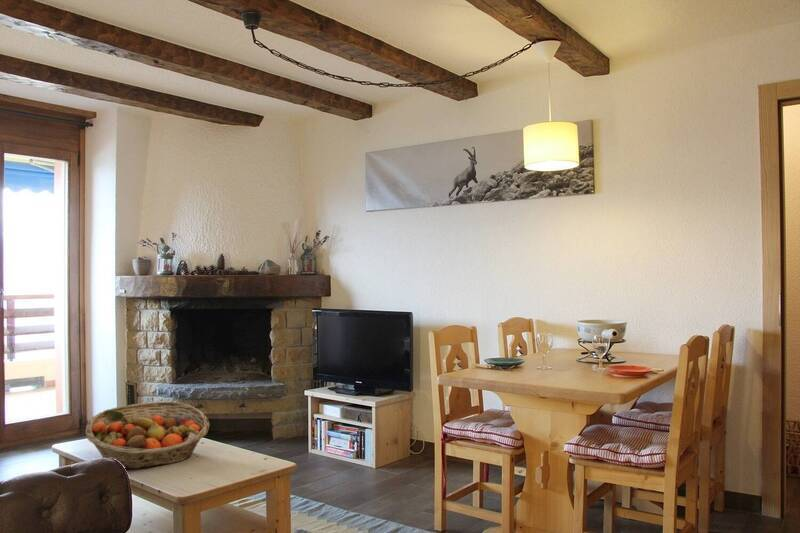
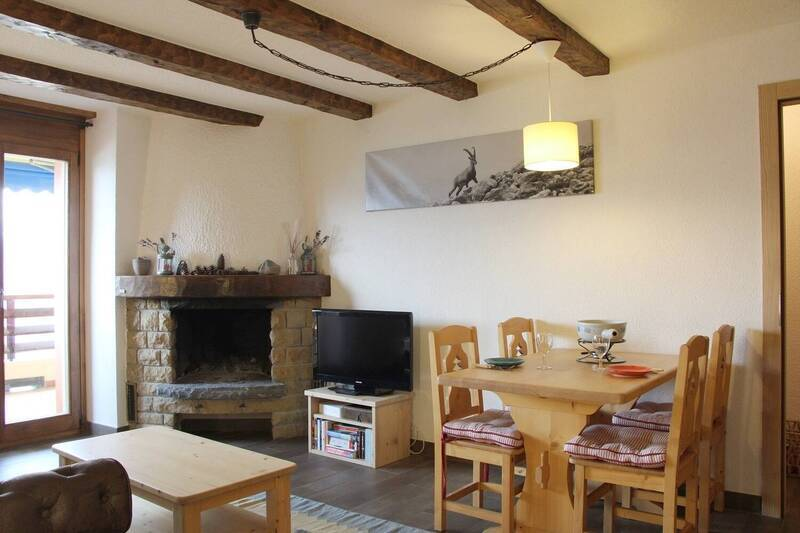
- fruit basket (149, 434)
